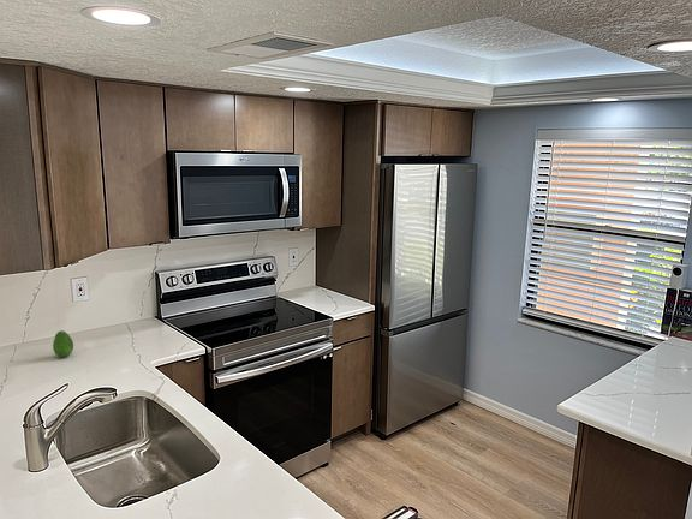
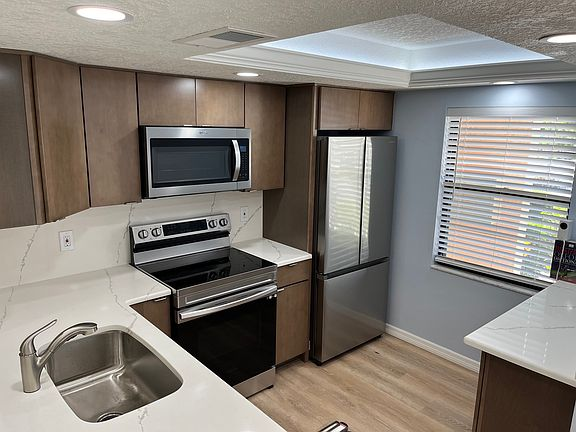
- fruit (62, 344)
